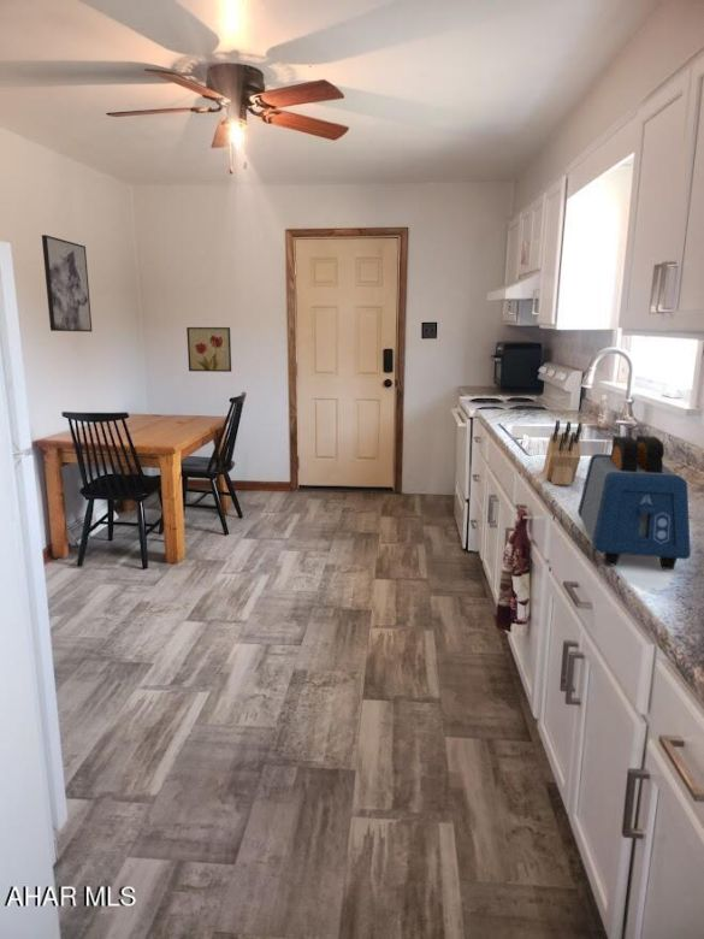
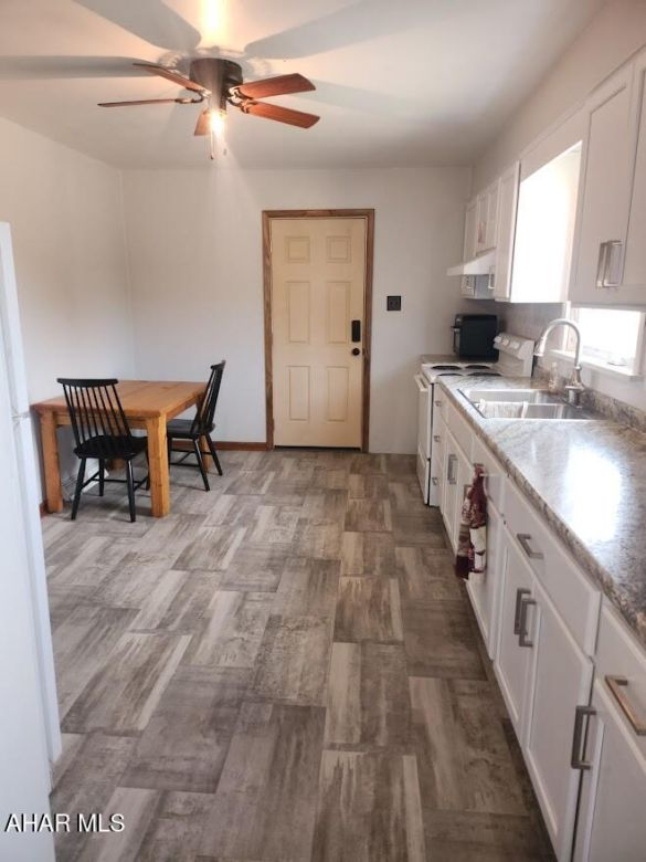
- wall art (69, 287)
- knife block (562, 449)
- wall art (209, 349)
- toaster (632, 492)
